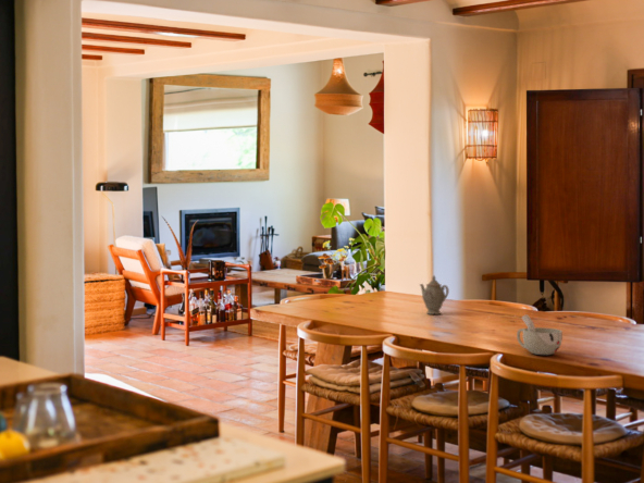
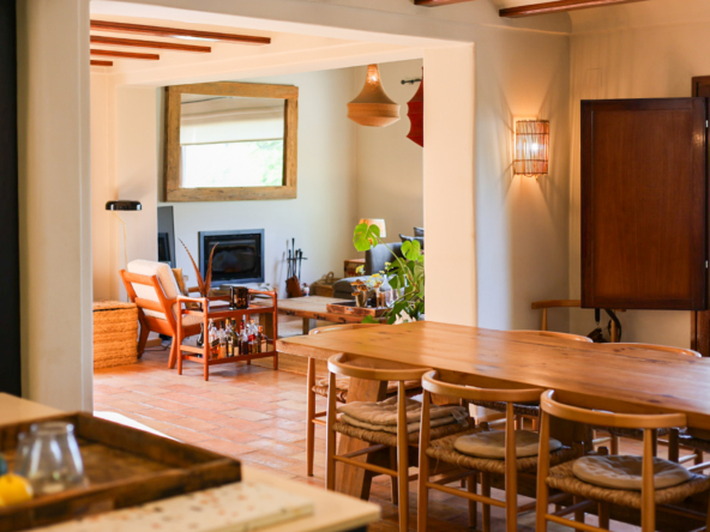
- chinaware (433, 294)
- cup (537, 334)
